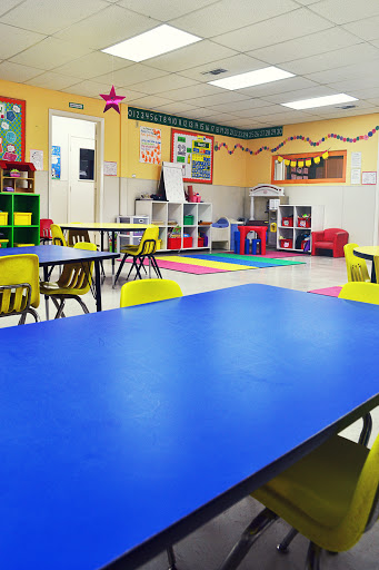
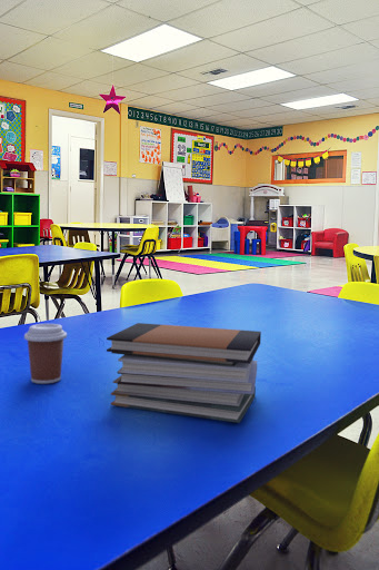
+ coffee cup (46, 353)
+ book stack (188, 367)
